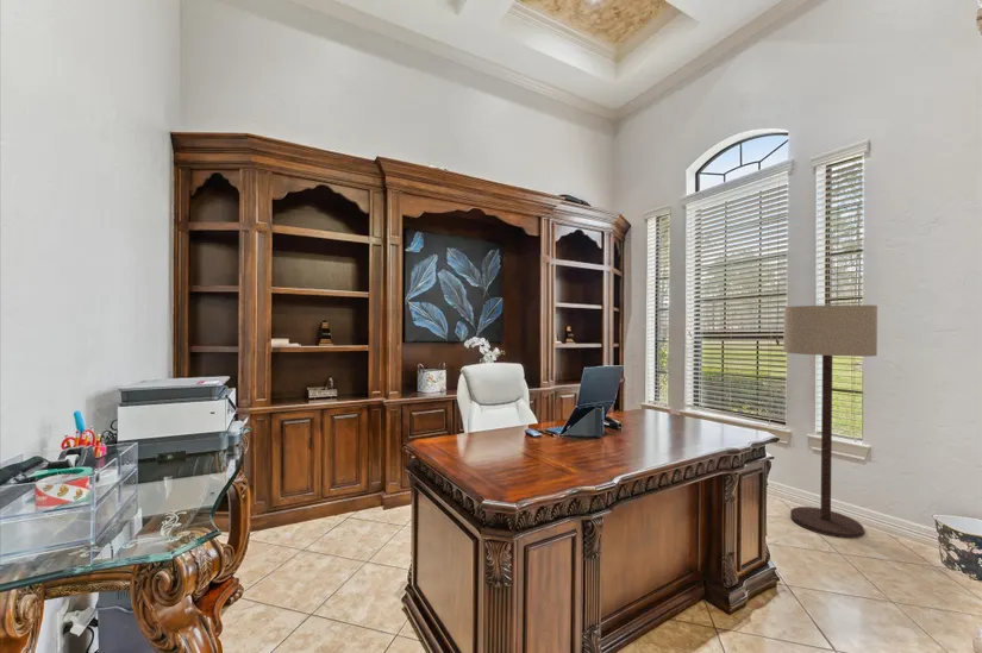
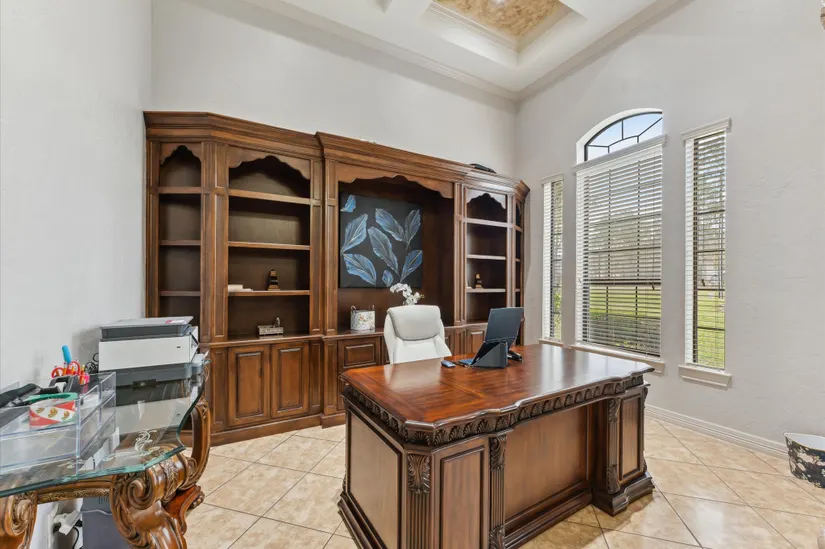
- floor lamp (826, 415)
